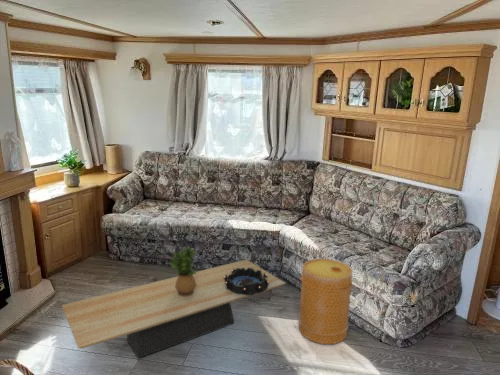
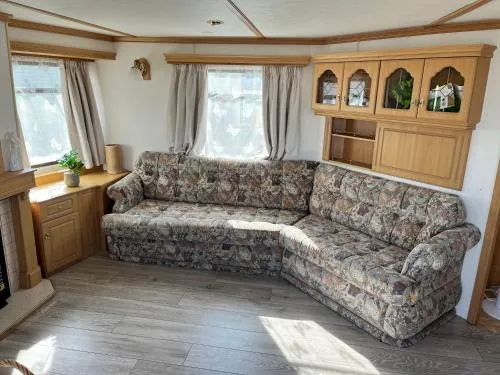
- basket (324, 299)
- decorative bowl (246, 279)
- coffee table (182, 312)
- potted plant (183, 269)
